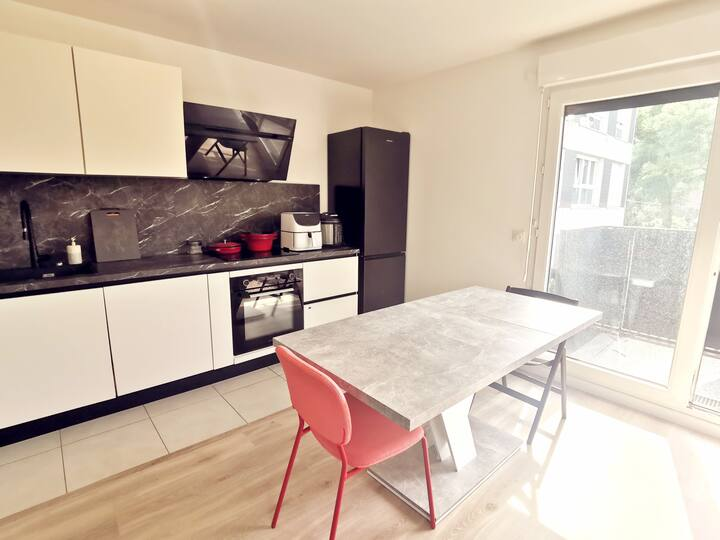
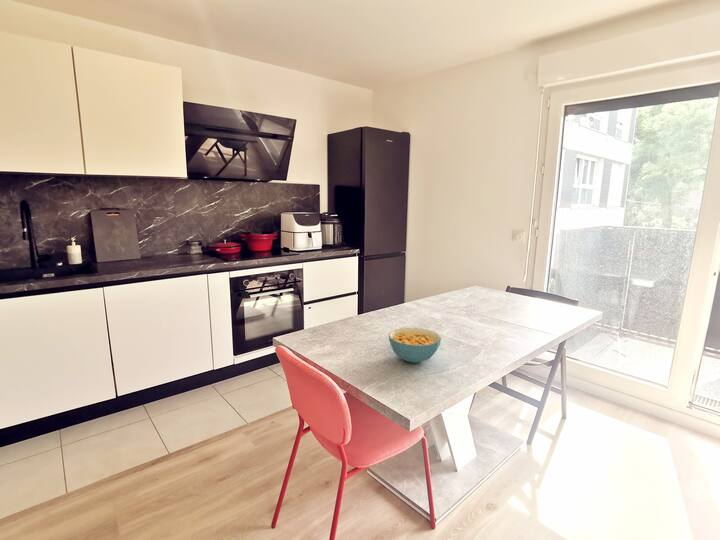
+ cereal bowl (414, 348)
